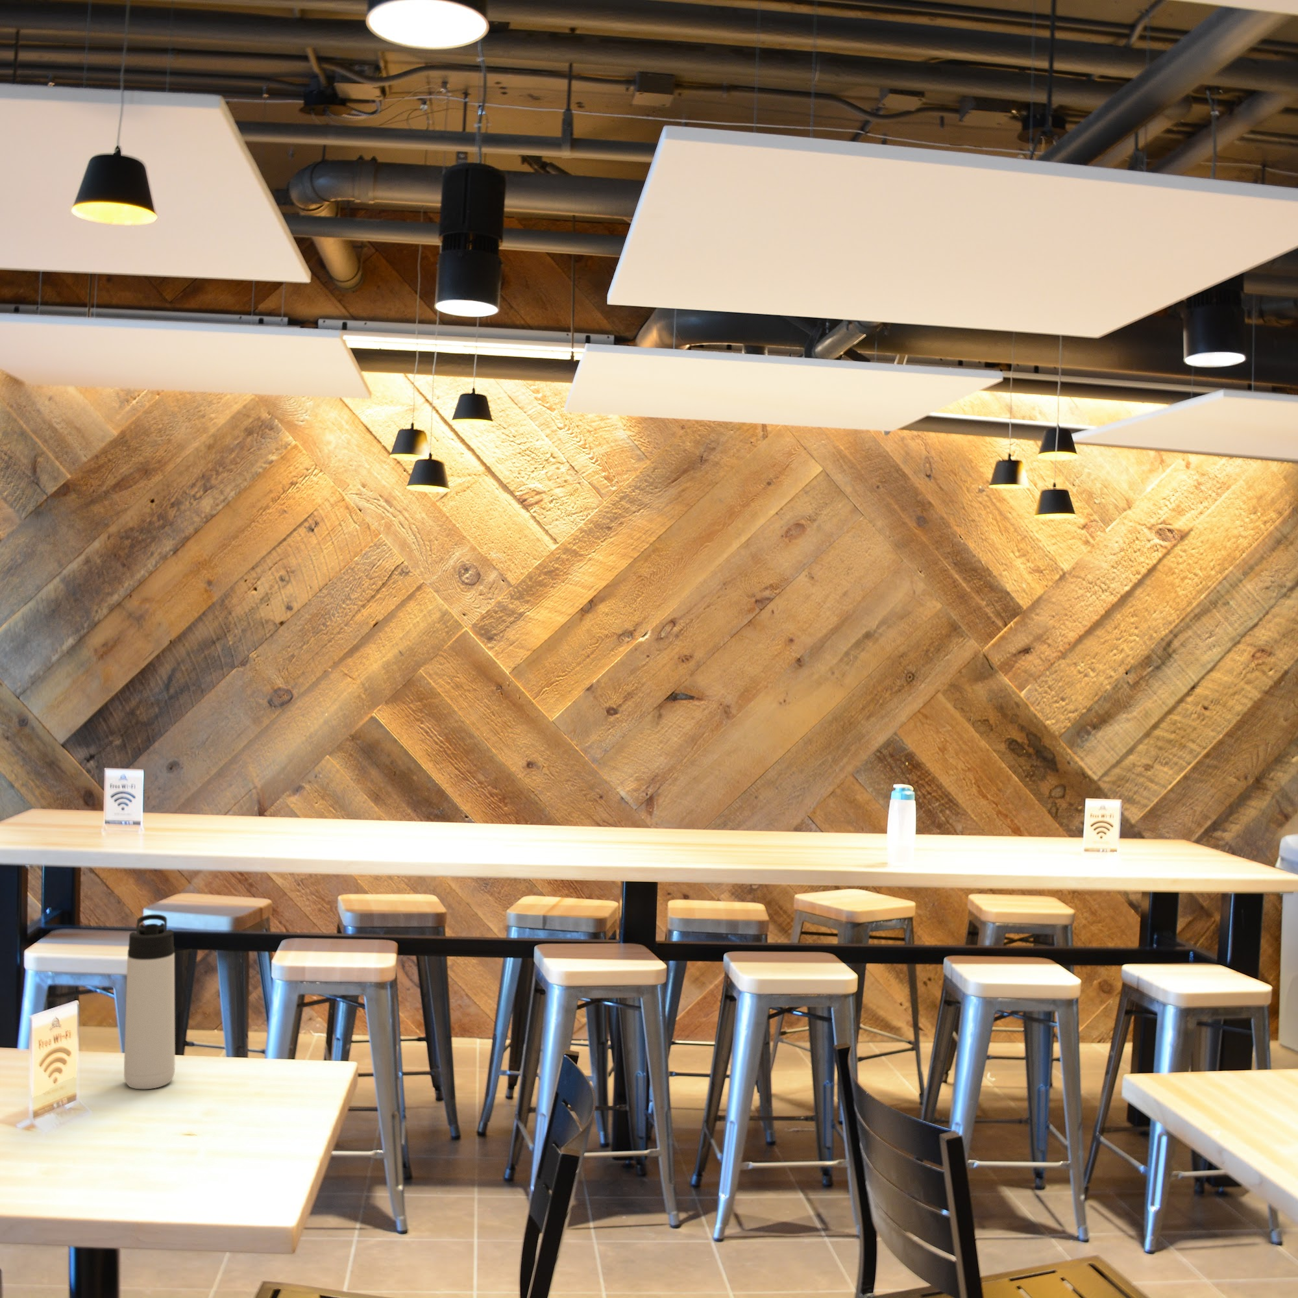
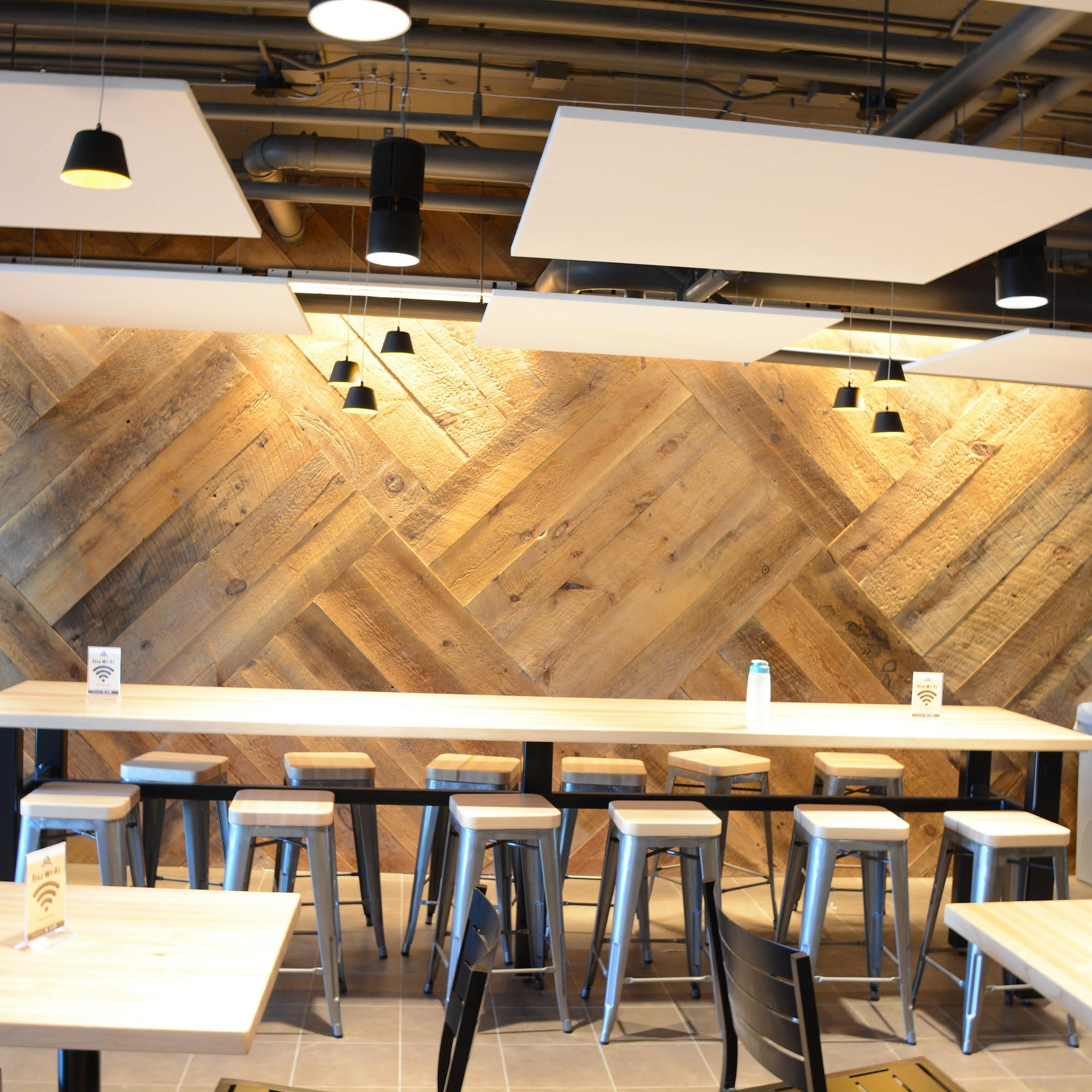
- thermos bottle (151, 1000)
